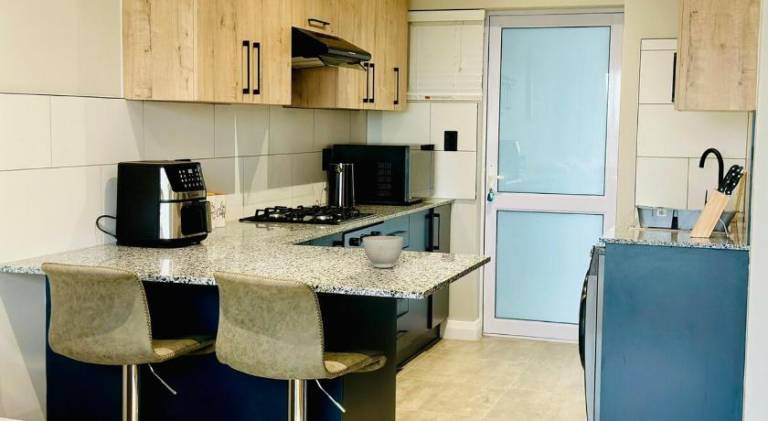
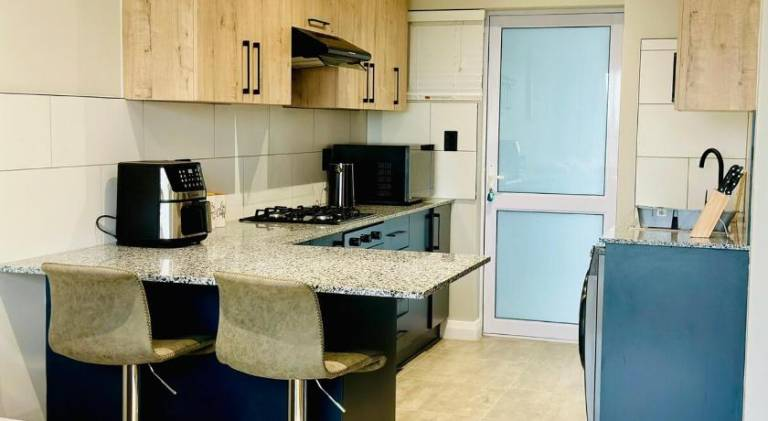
- bowl (382, 251)
